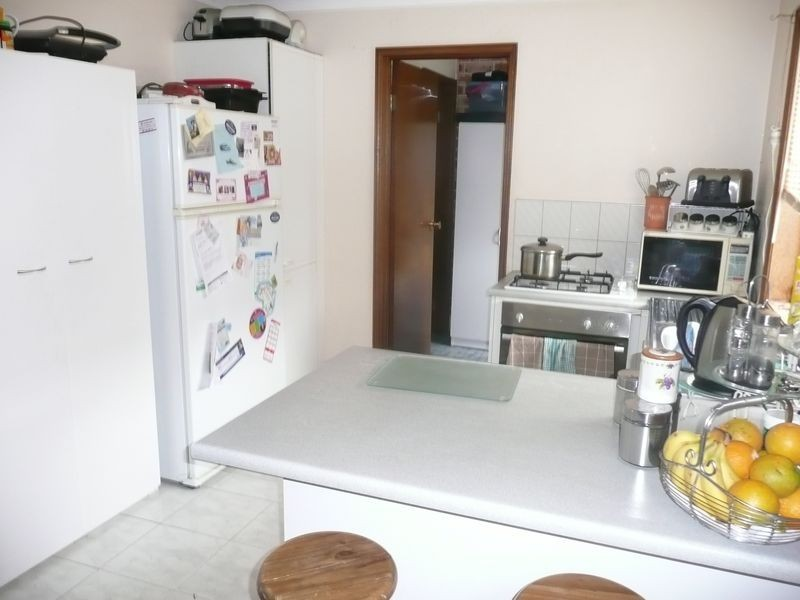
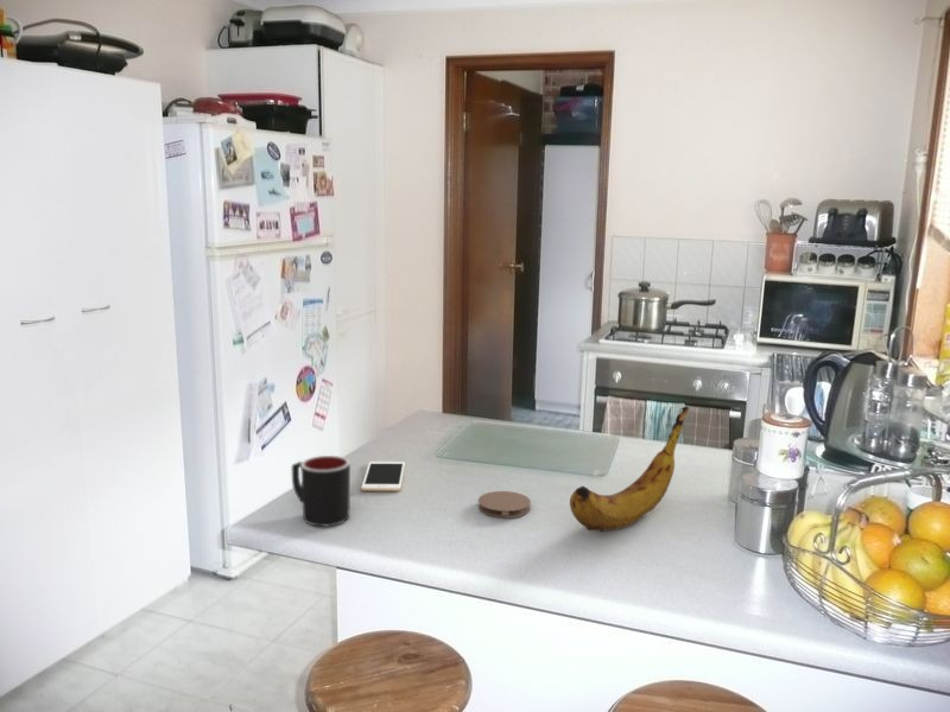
+ cell phone (384, 475)
+ mug (318, 489)
+ coaster (504, 503)
+ banana (638, 478)
